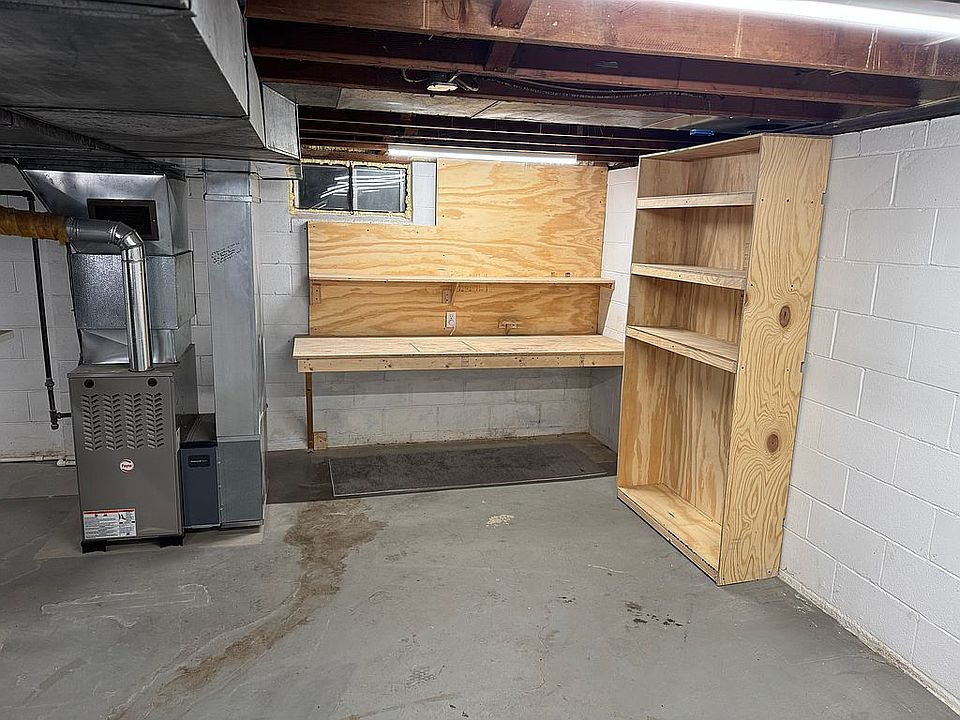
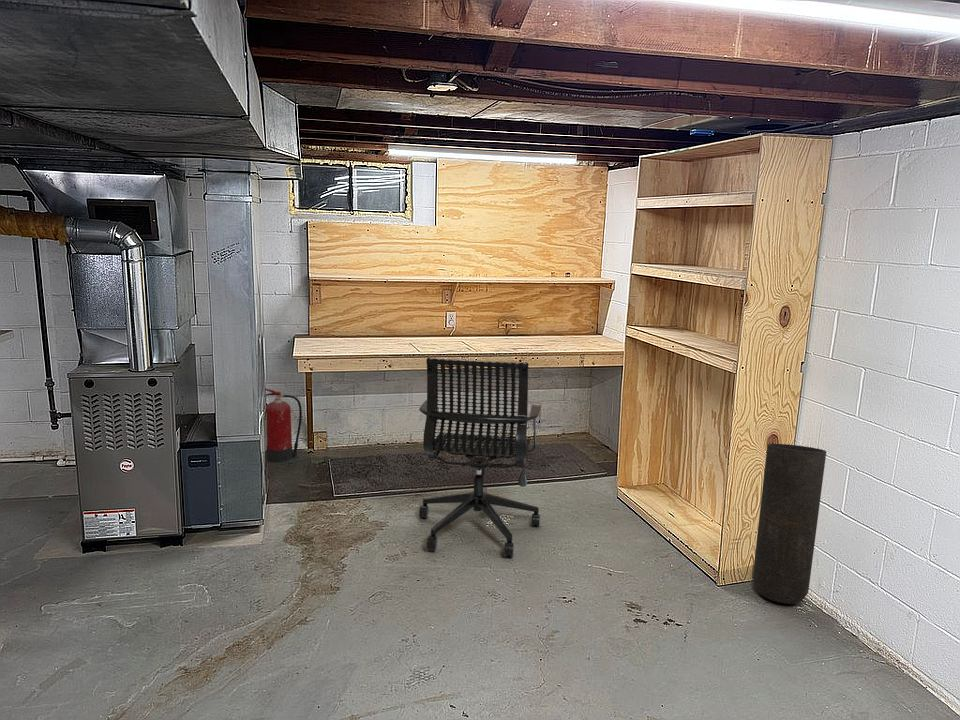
+ office chair (479, 442)
+ fire extinguisher (281, 422)
+ trash can (787, 520)
